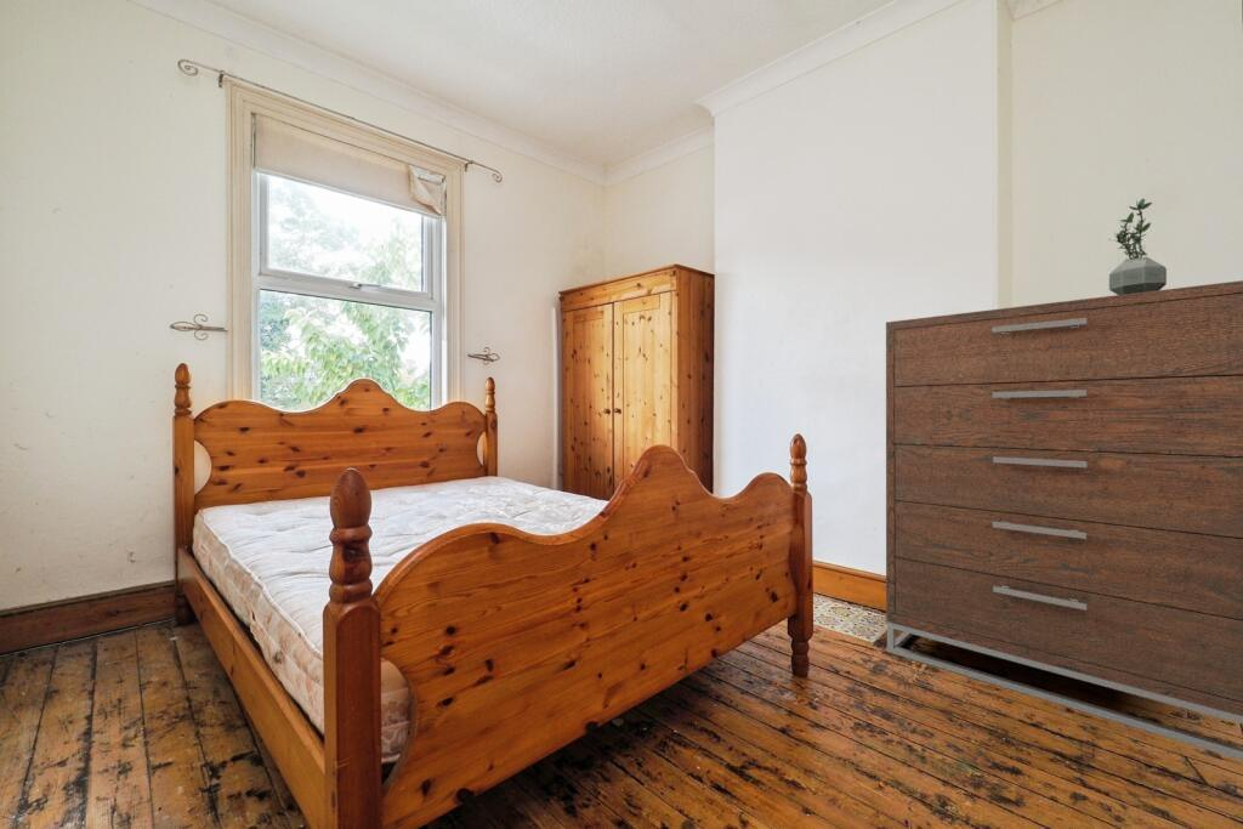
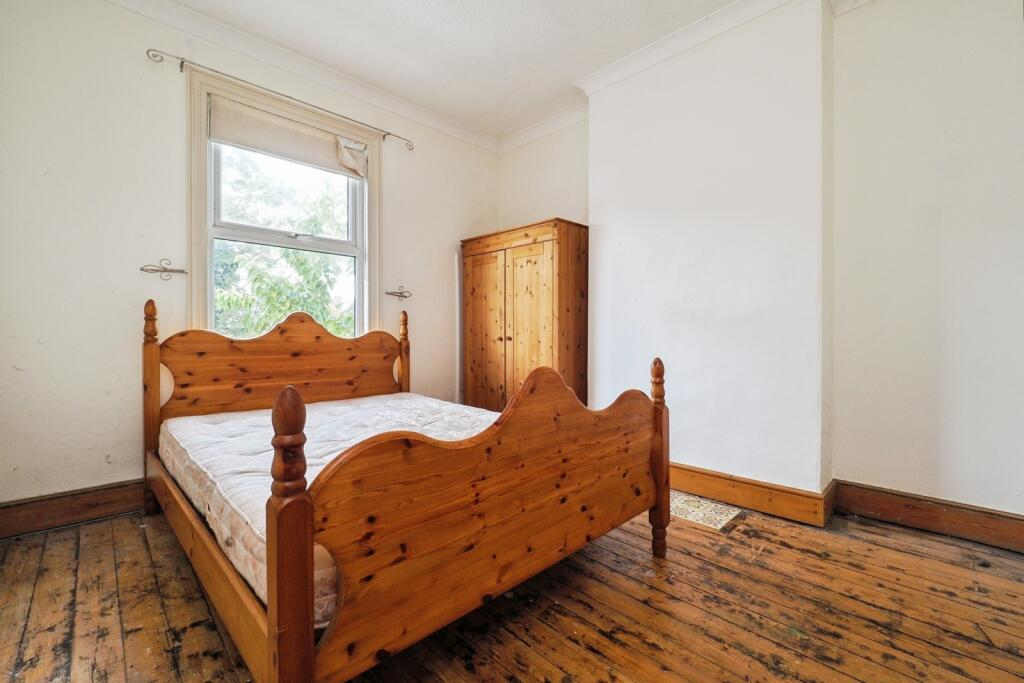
- potted plant (1135, 249)
- dresser (1048, 494)
